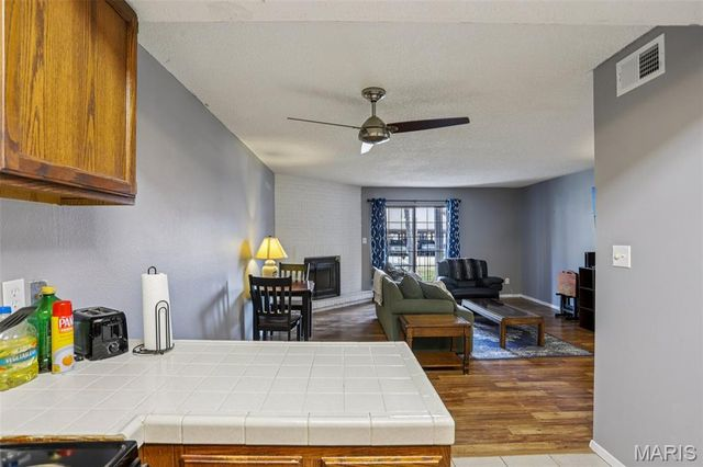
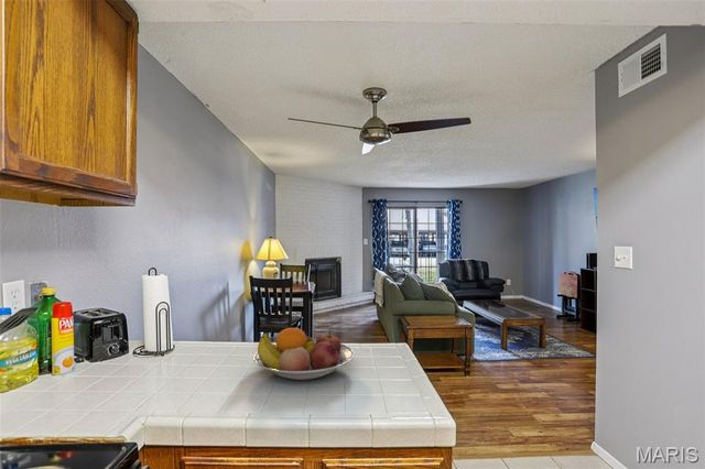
+ fruit bowl (304, 349)
